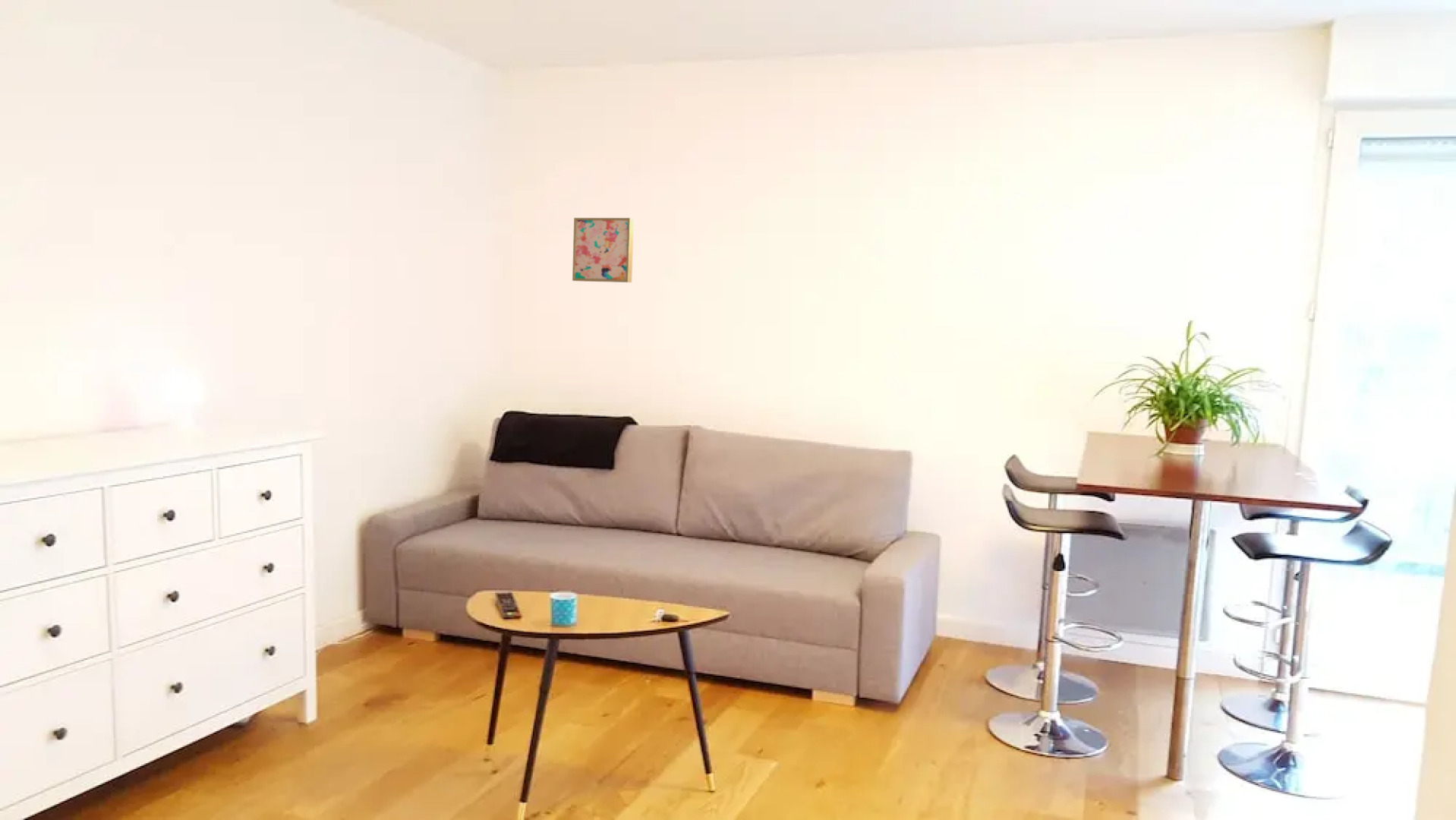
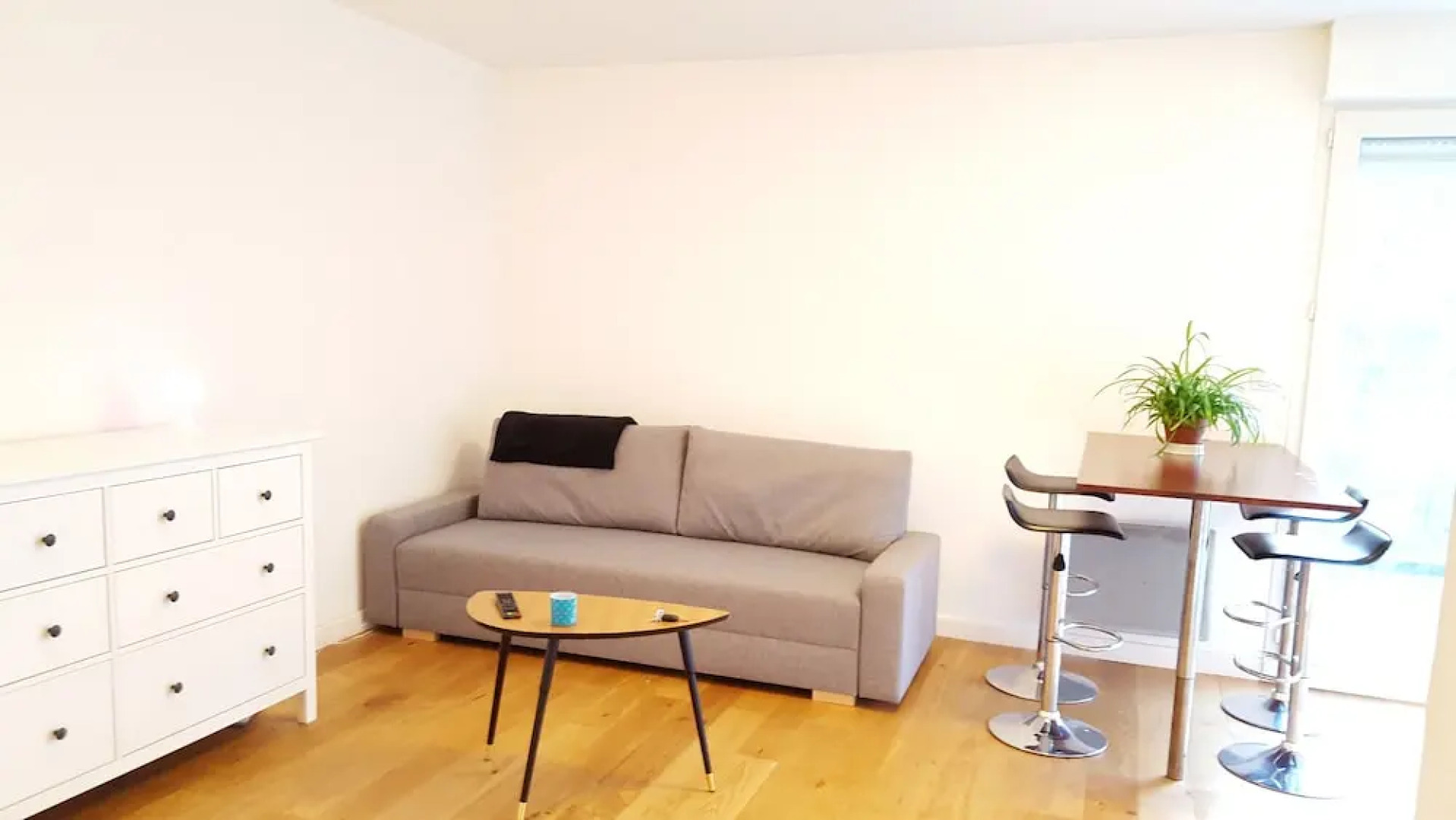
- wall art (603, 250)
